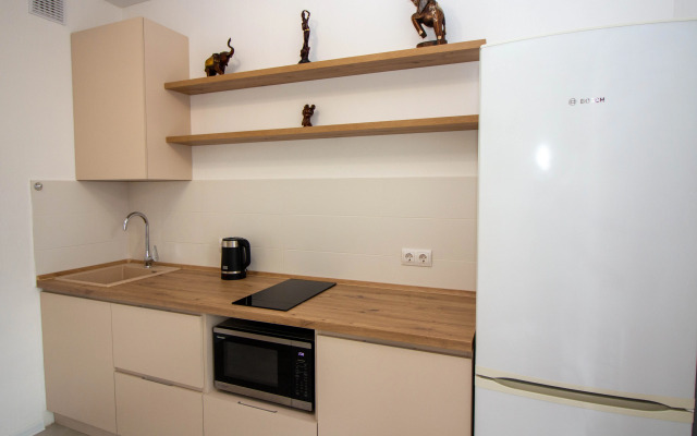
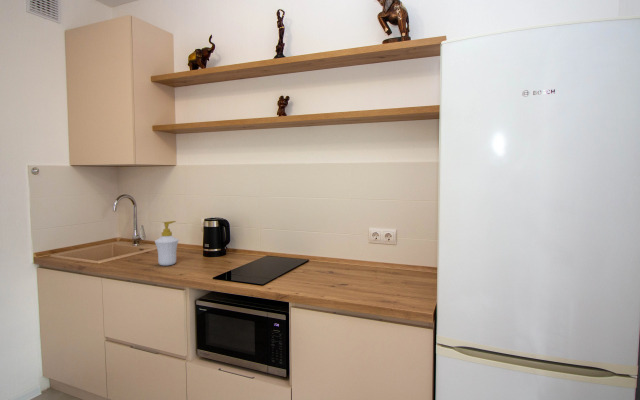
+ soap bottle (166, 242)
